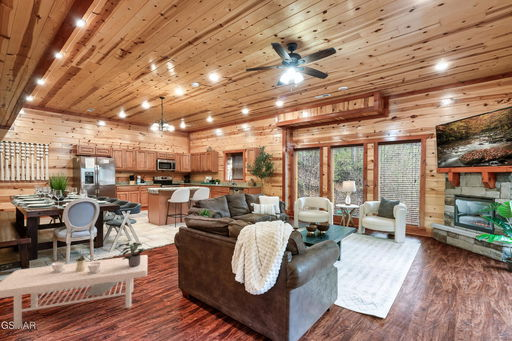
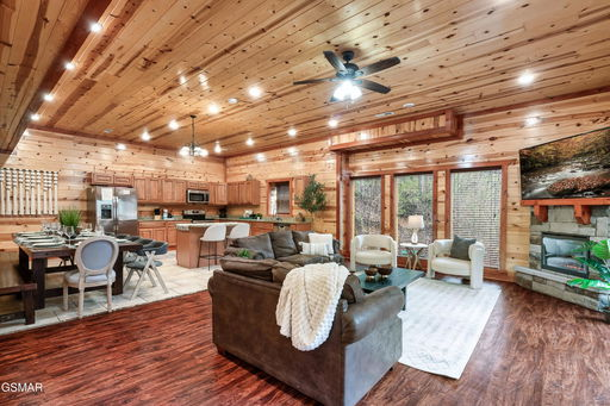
- potted plant (131, 253)
- coffee table (81, 278)
